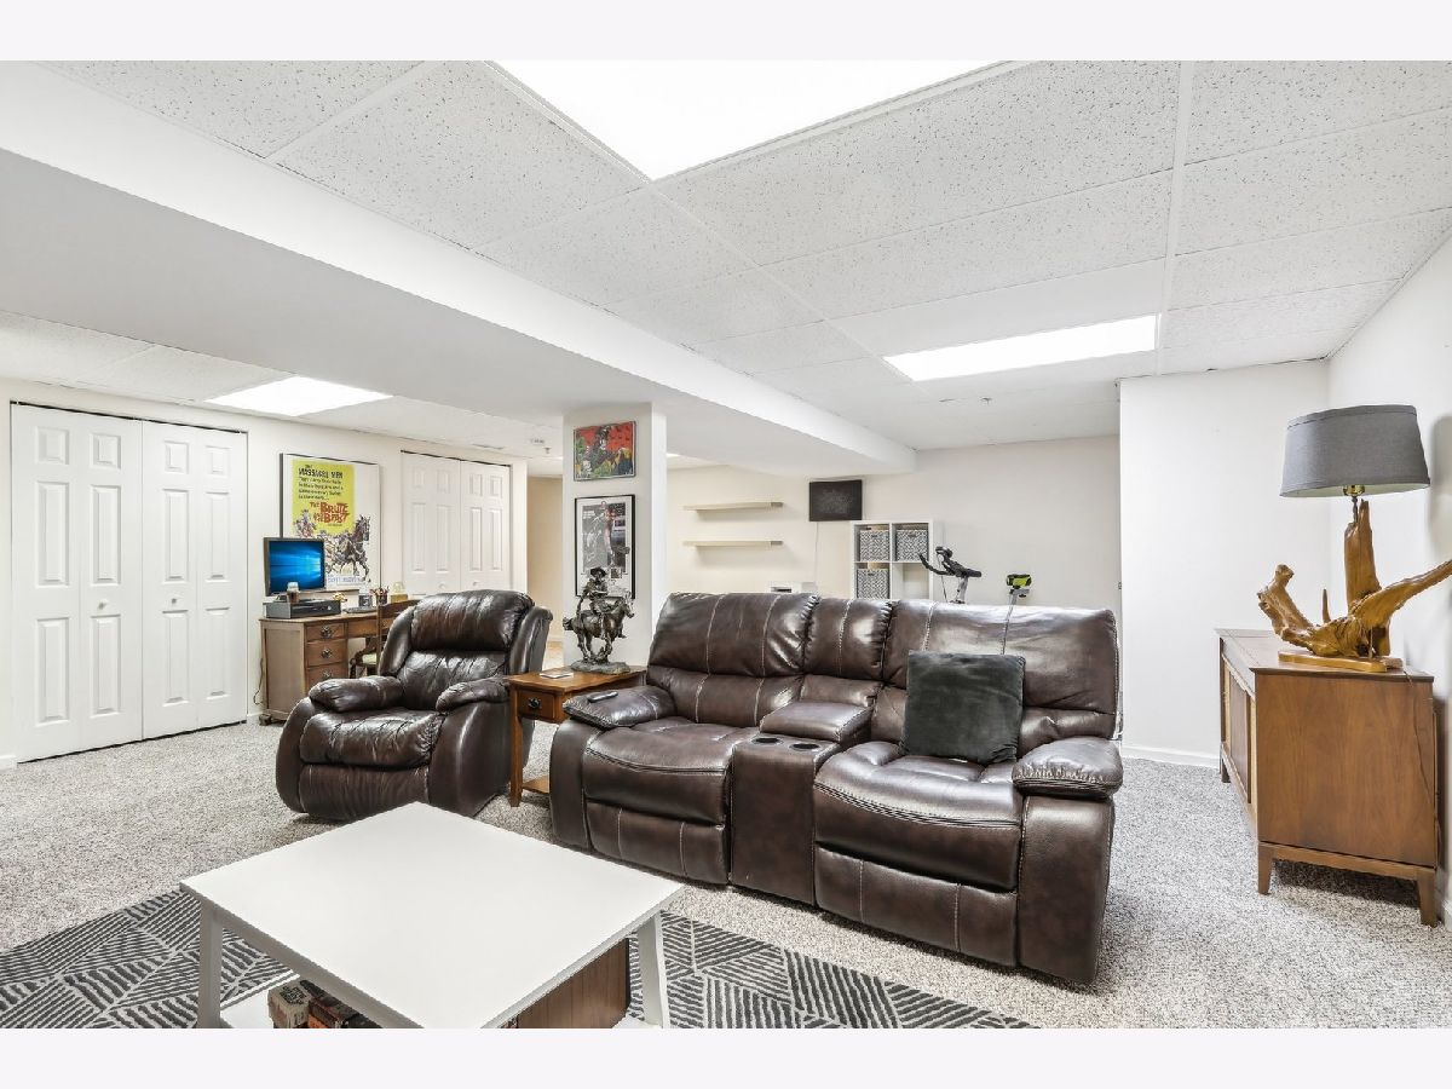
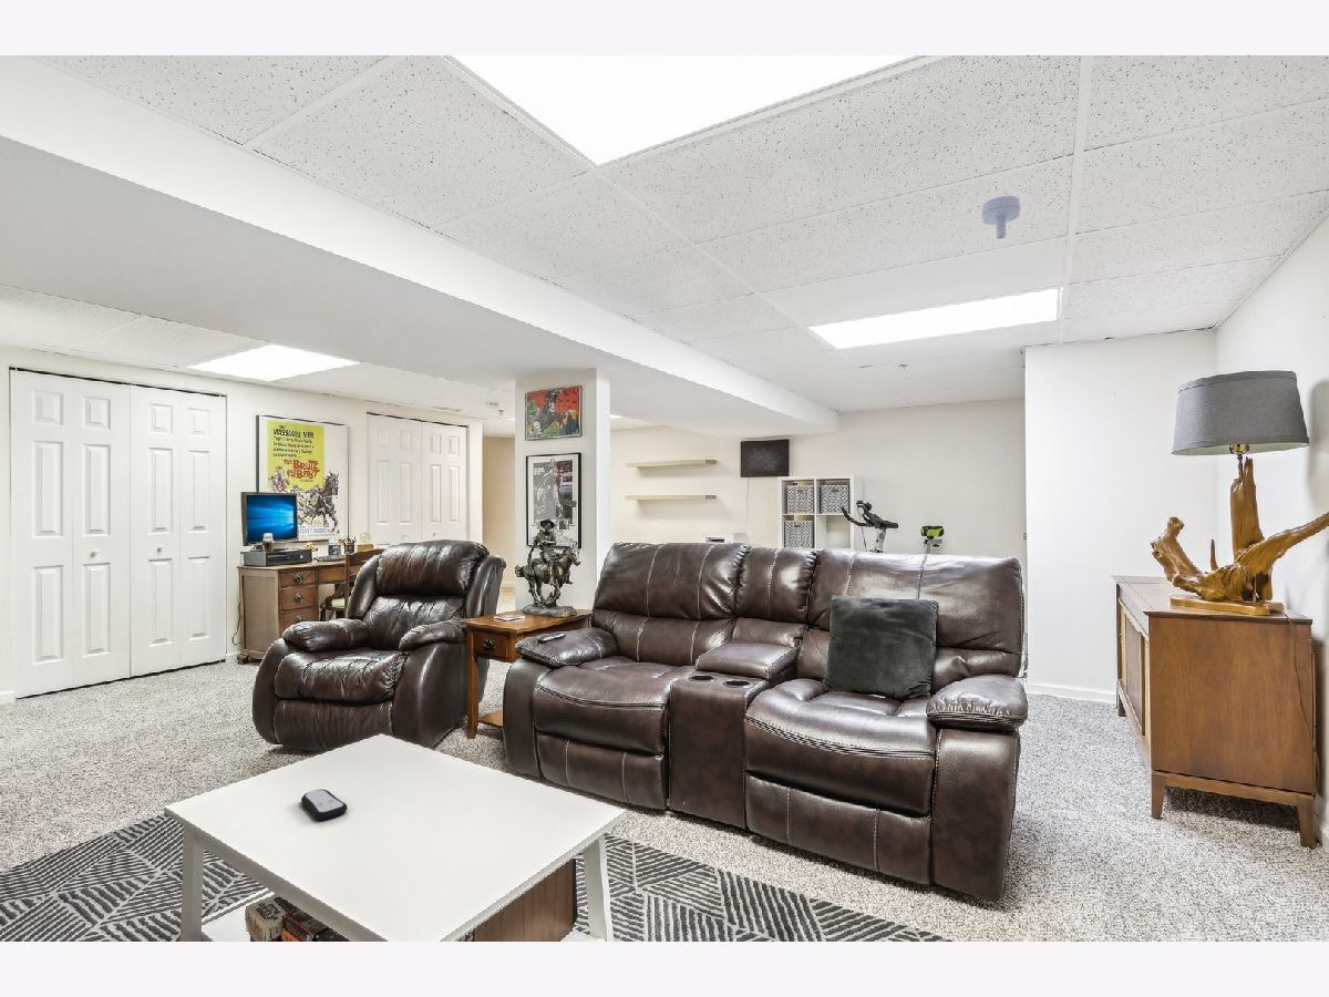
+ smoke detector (1000, 219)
+ remote control (322, 803)
